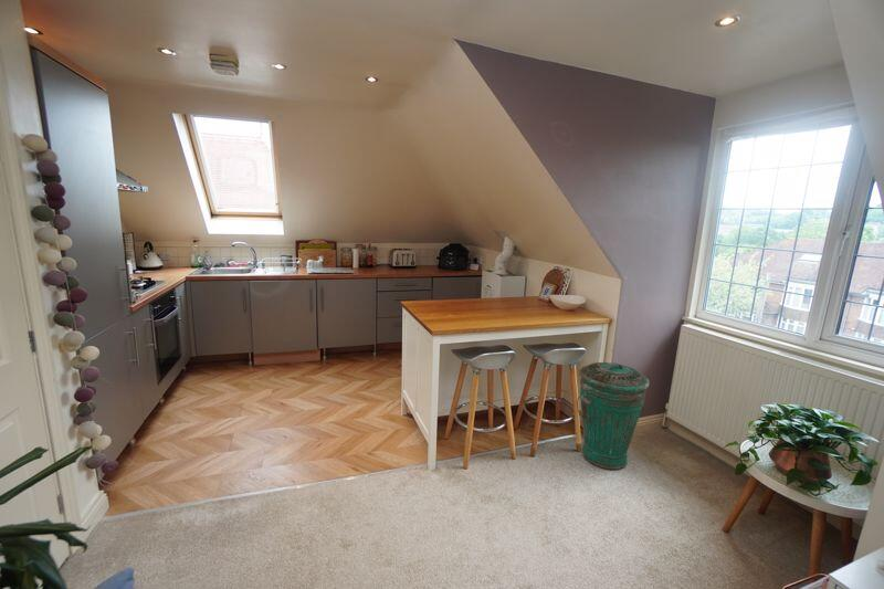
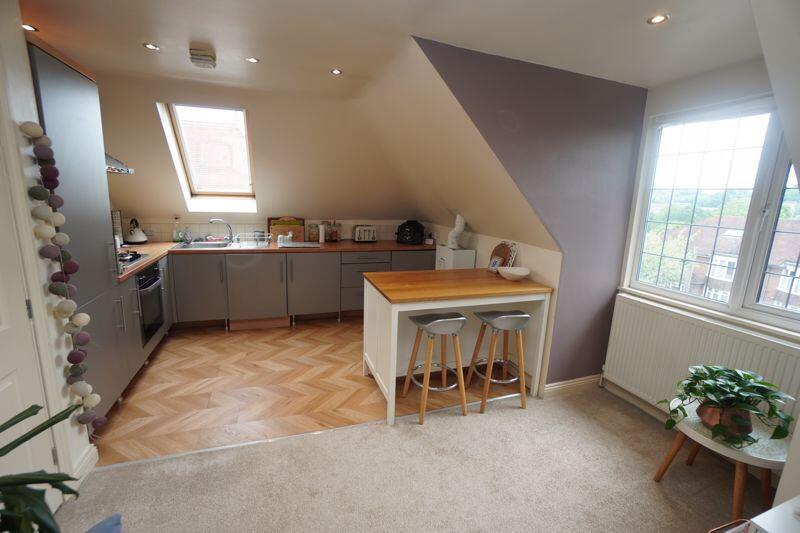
- trash can (609, 411)
